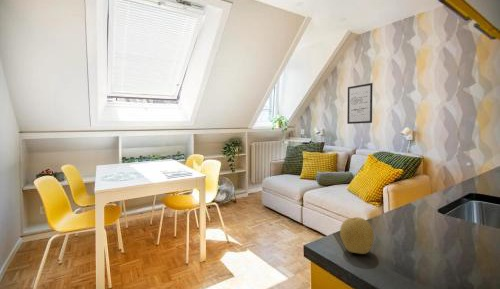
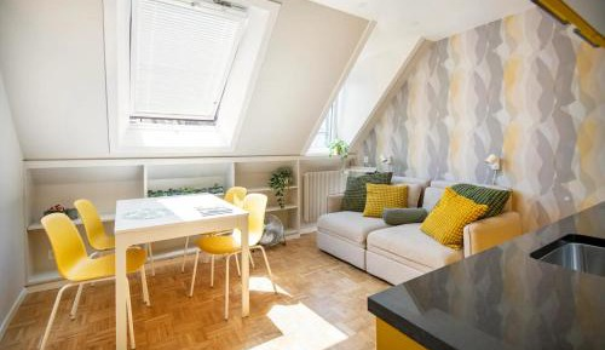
- wall art (359, 104)
- fruit (356, 234)
